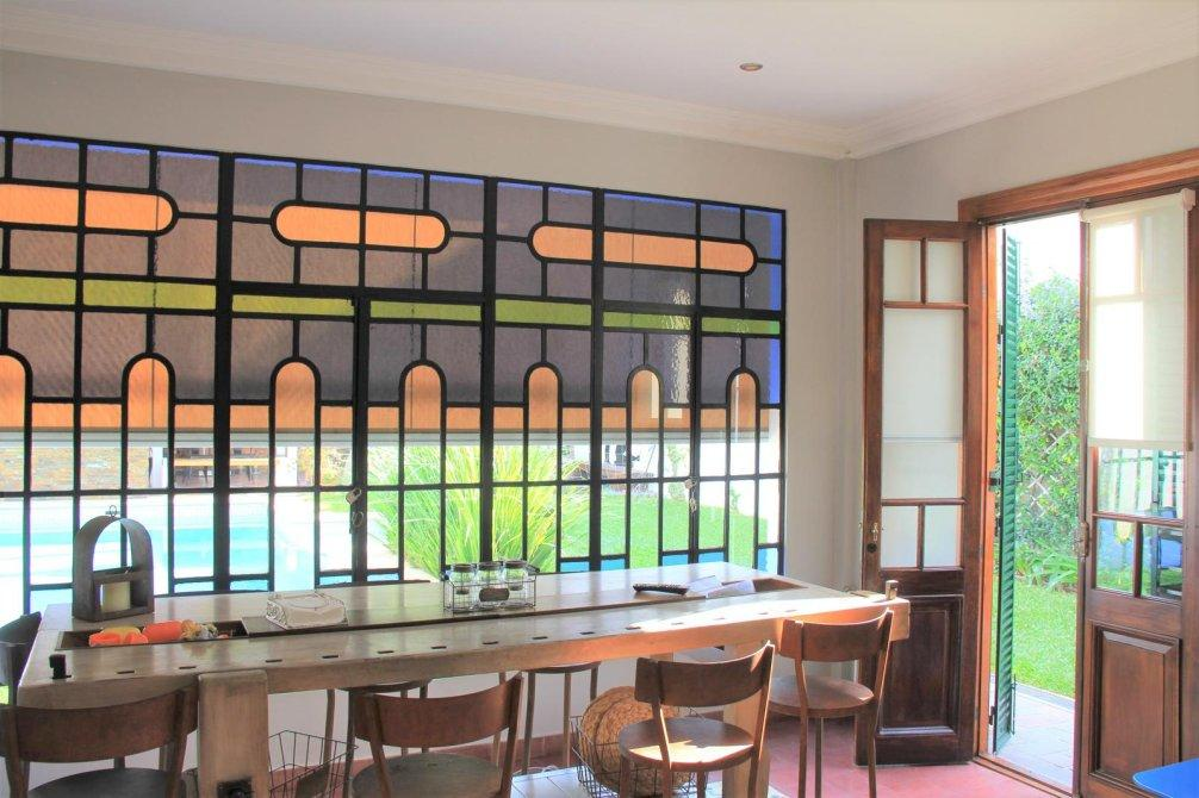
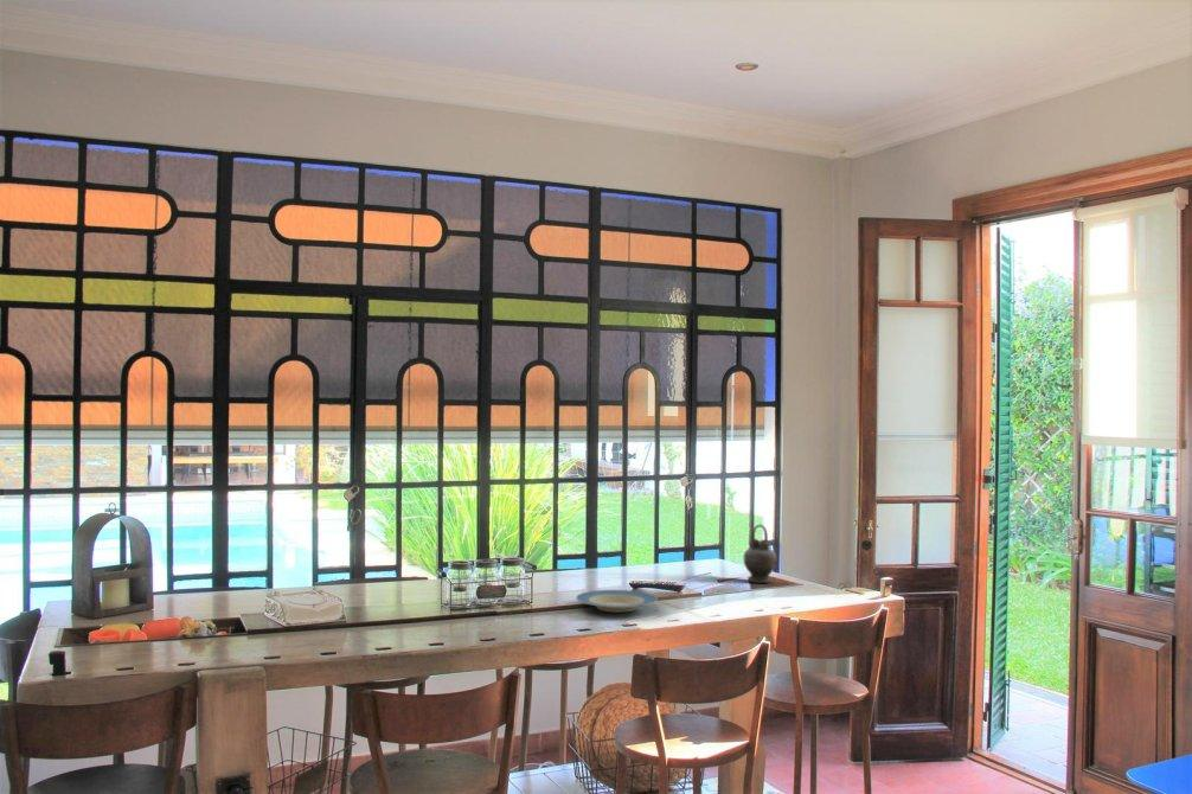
+ teapot (762, 552)
+ plate (616, 602)
